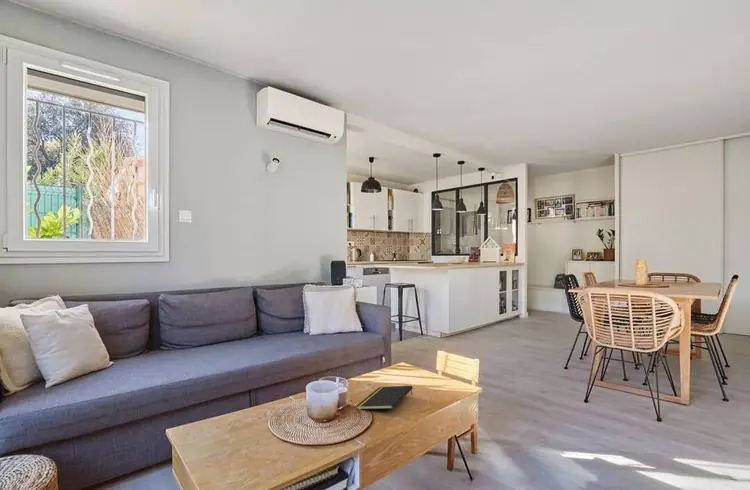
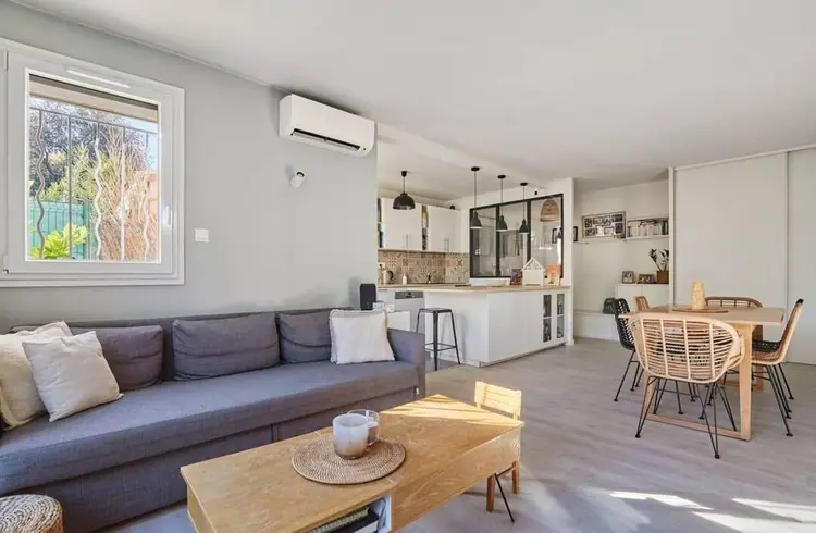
- notepad (385, 397)
